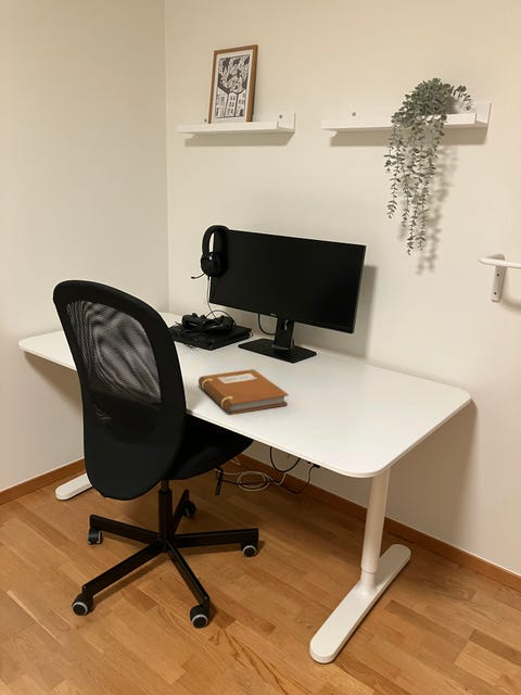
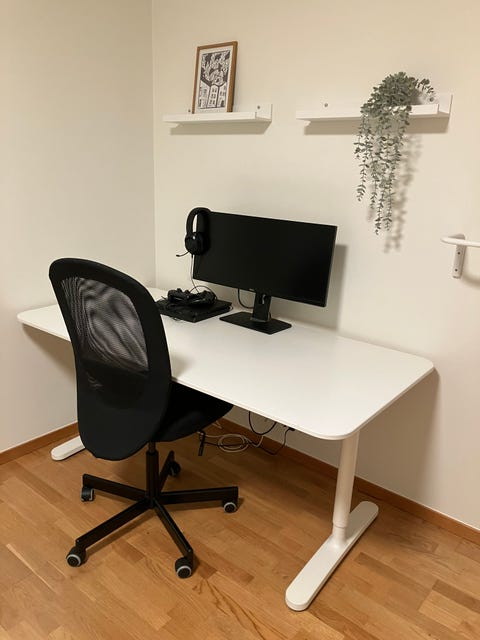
- notebook (240, 389)
